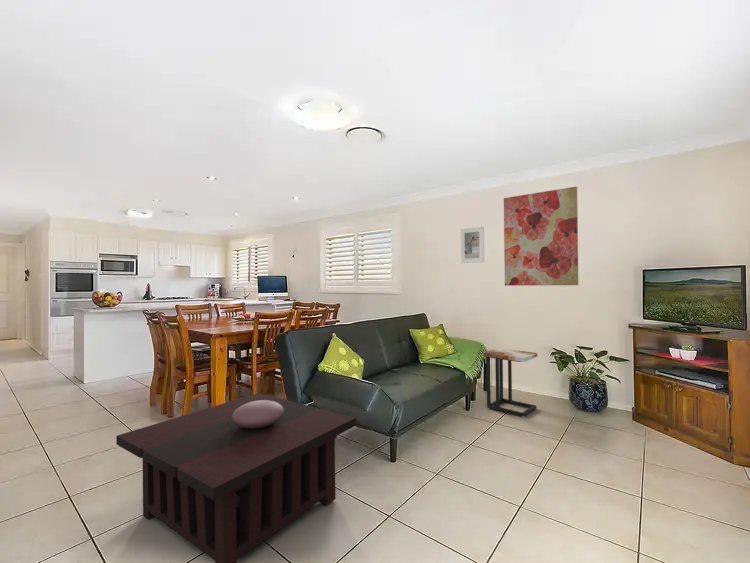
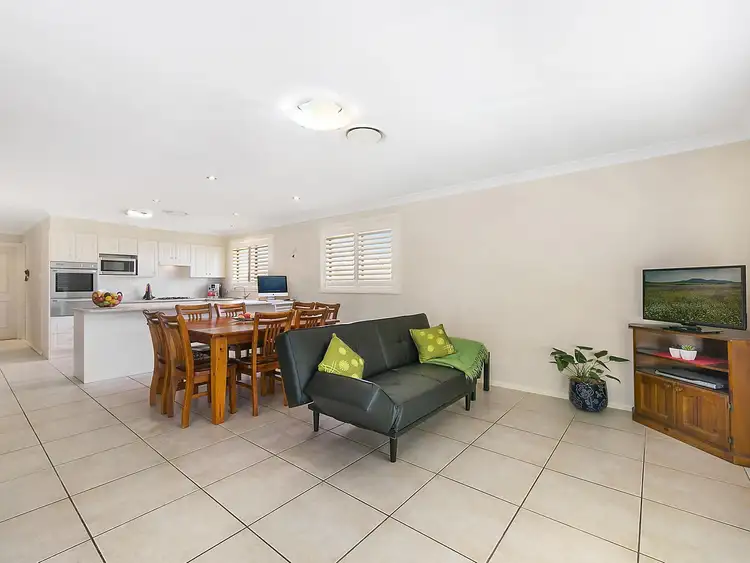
- side table (510, 380)
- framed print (472, 245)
- coffee table (243, 466)
- decorative bowl (258, 413)
- wall art (538, 239)
